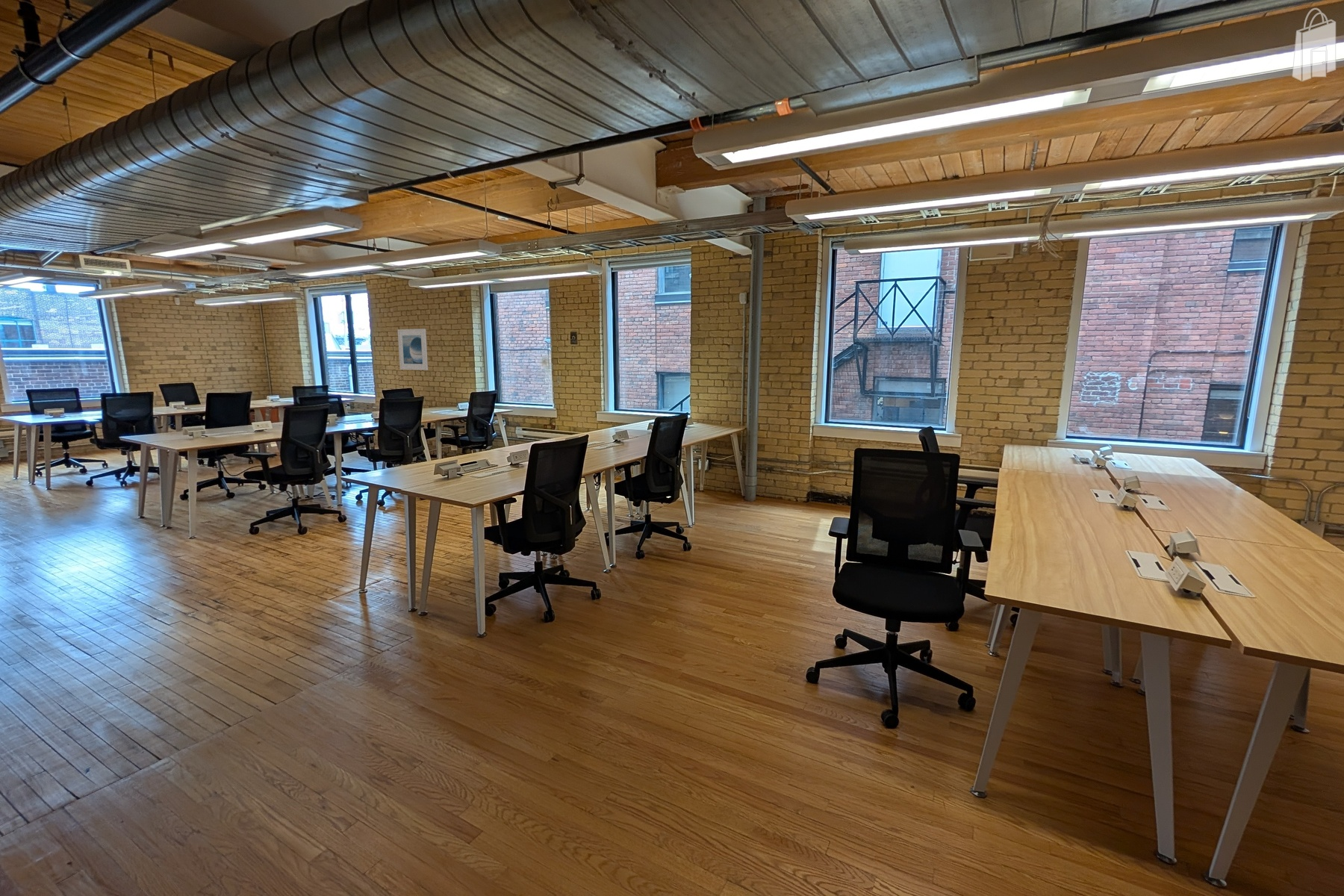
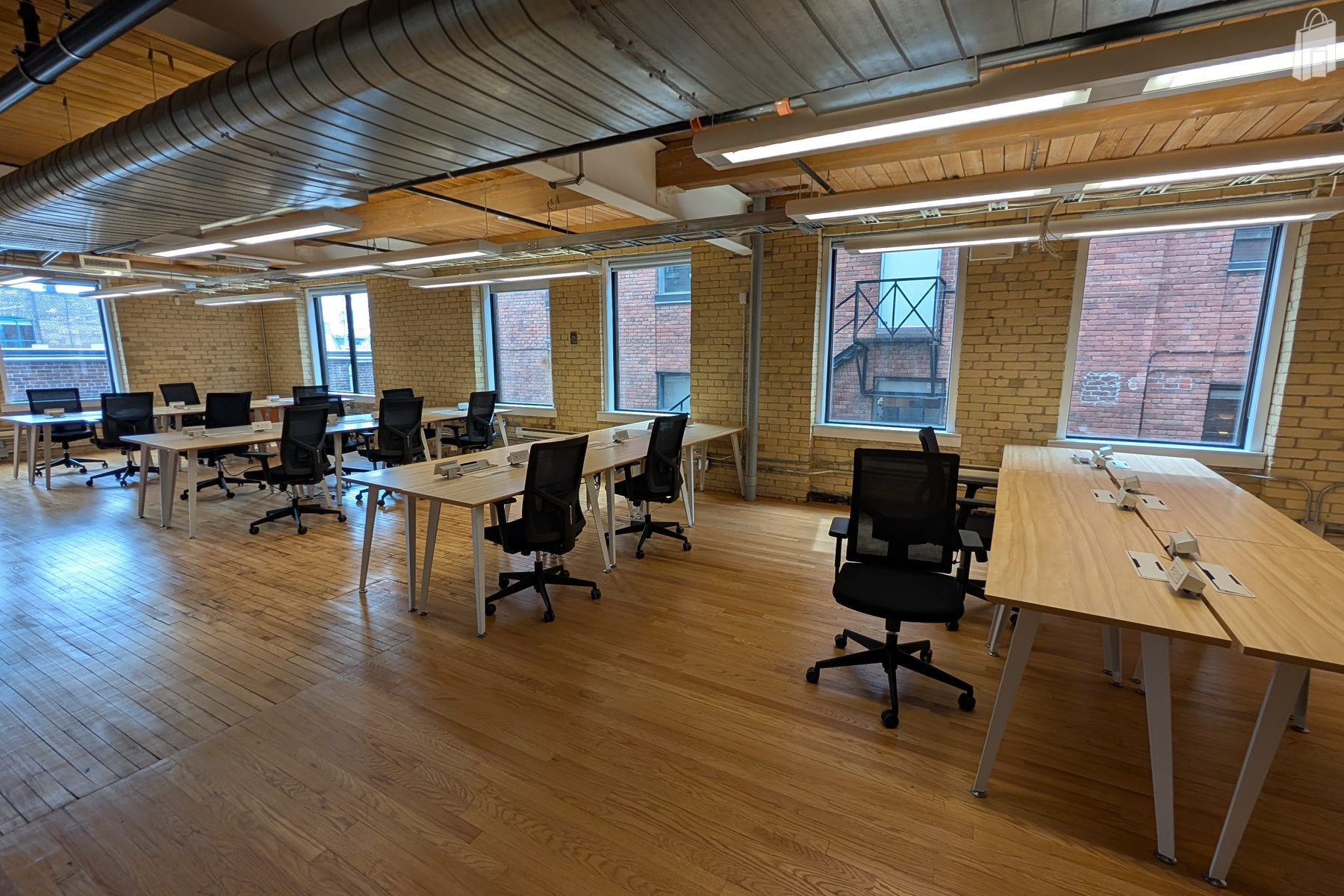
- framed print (412, 349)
